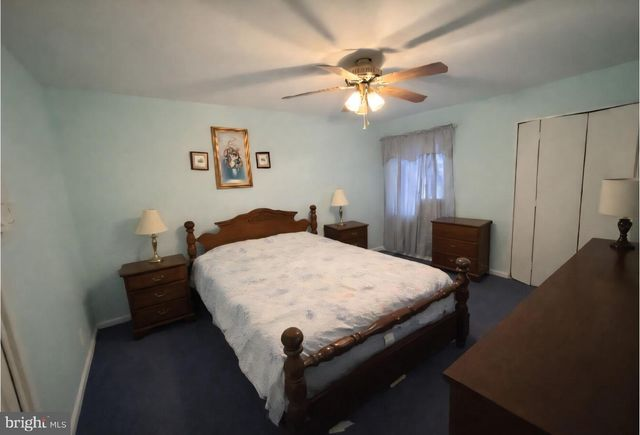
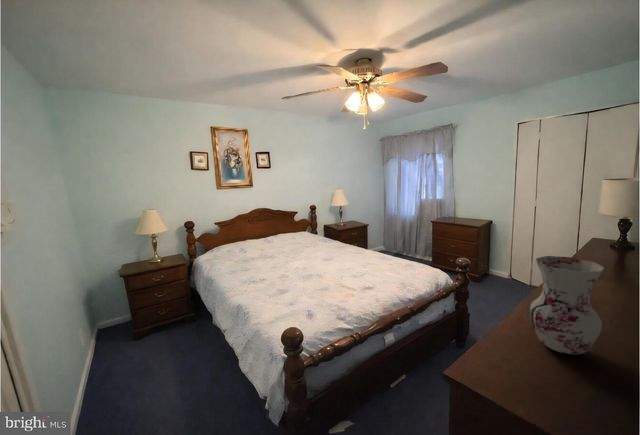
+ vase (564, 306)
